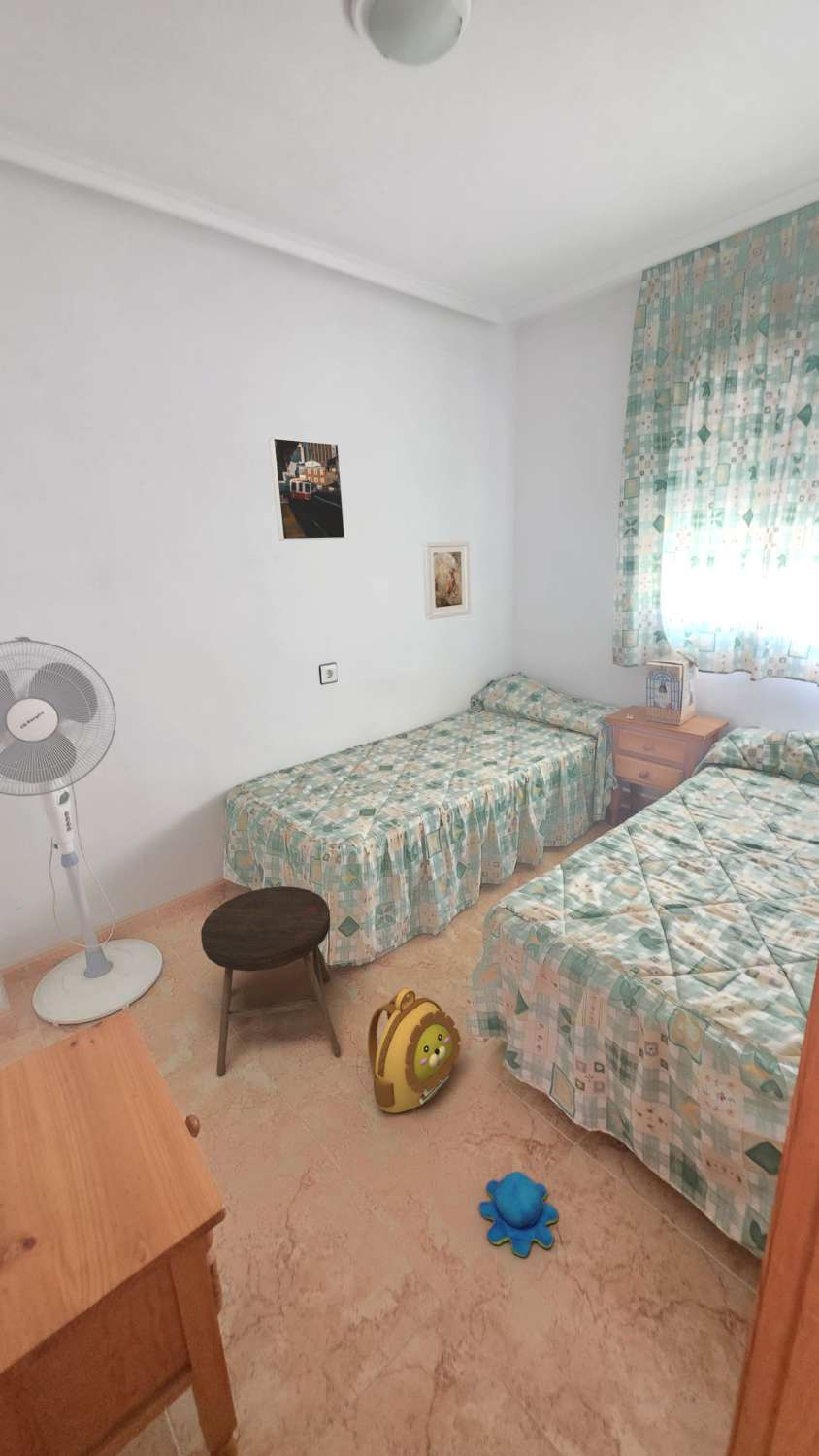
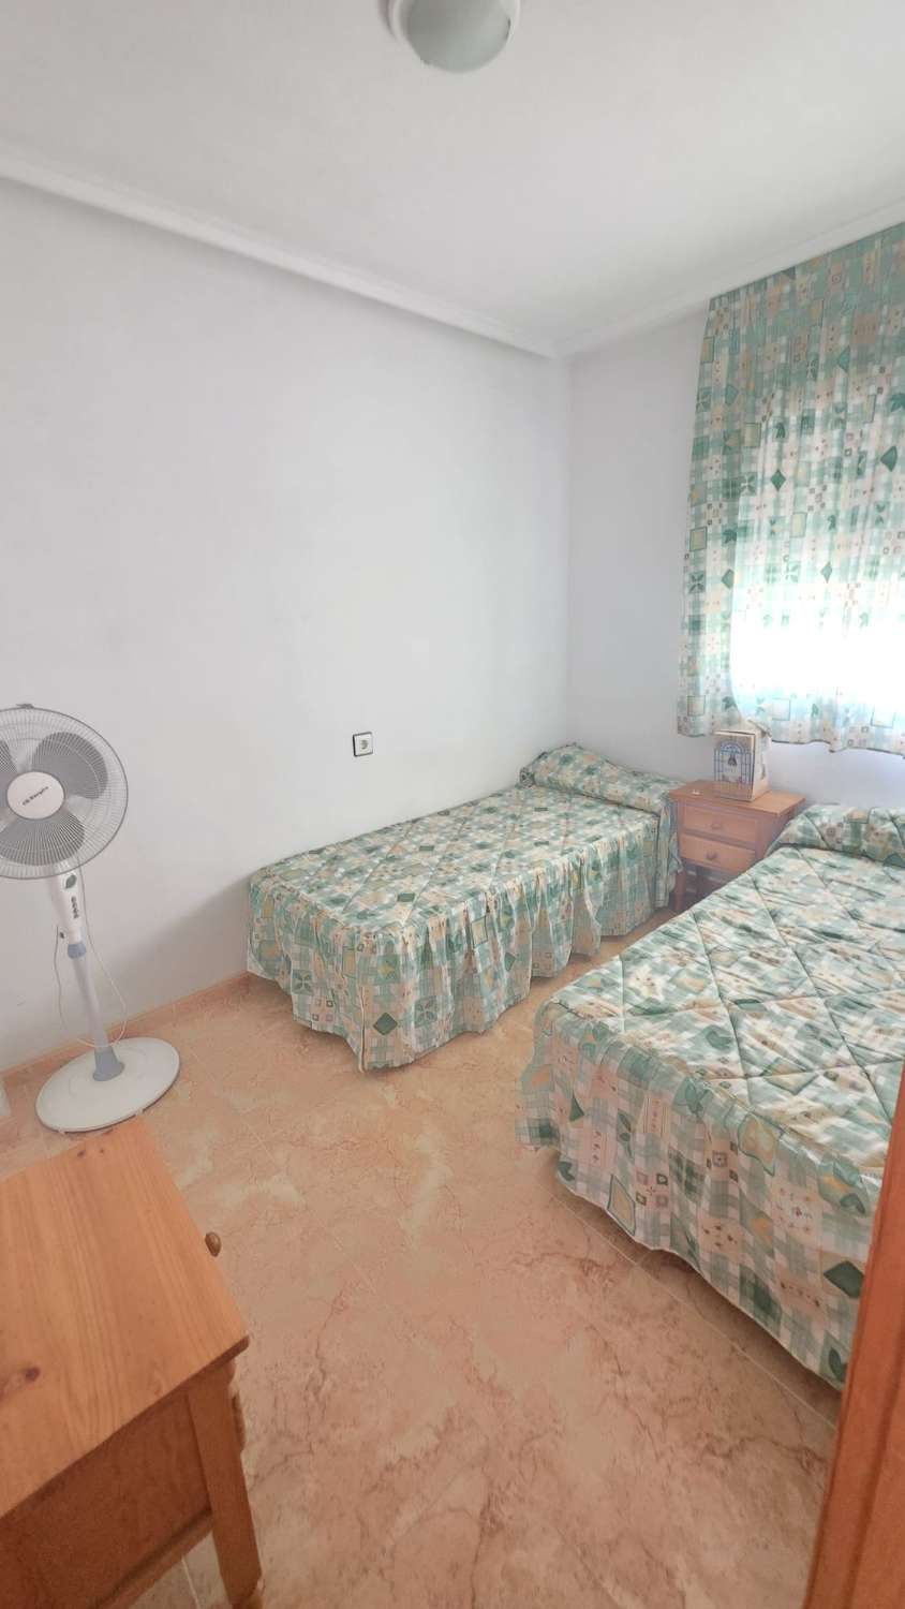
- backpack (409, 1039)
- plush toy (518, 1201)
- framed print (309, 491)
- stool (272, 968)
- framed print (447, 579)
